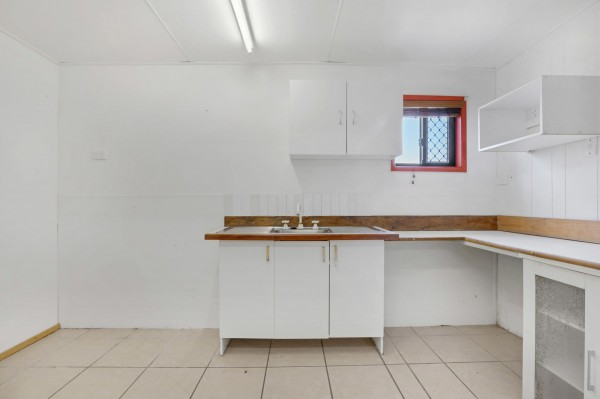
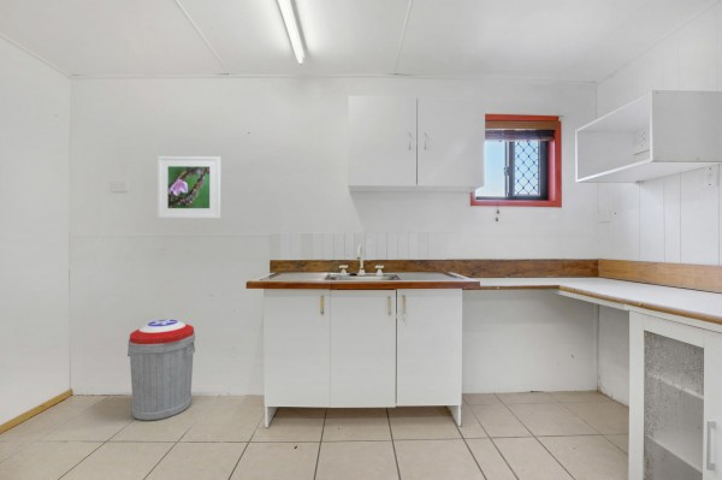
+ trash can (162, 365)
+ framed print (189, 186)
